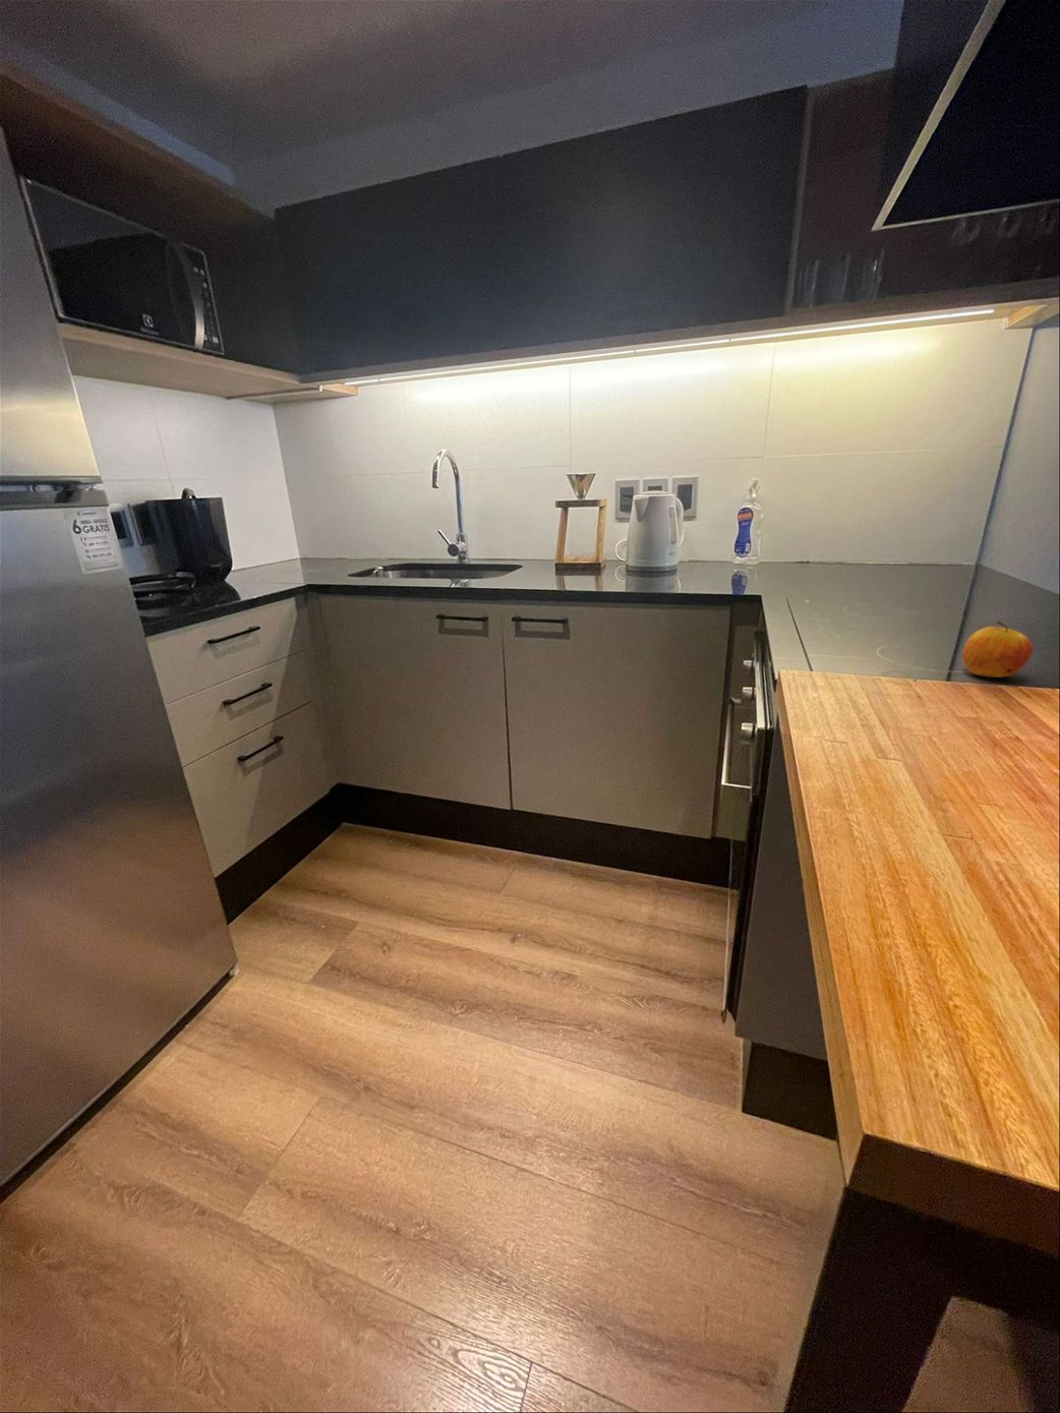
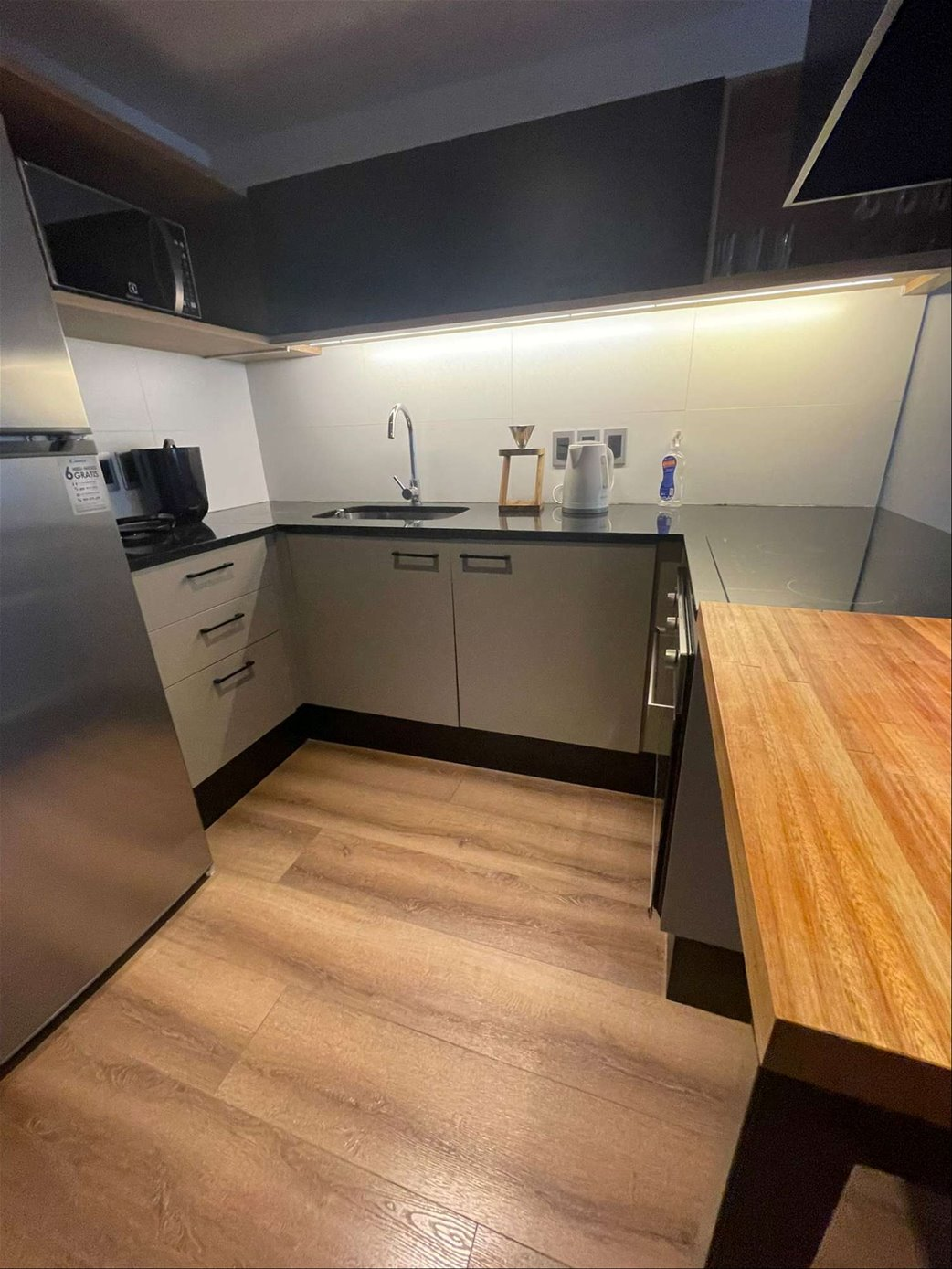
- apple (997, 647)
